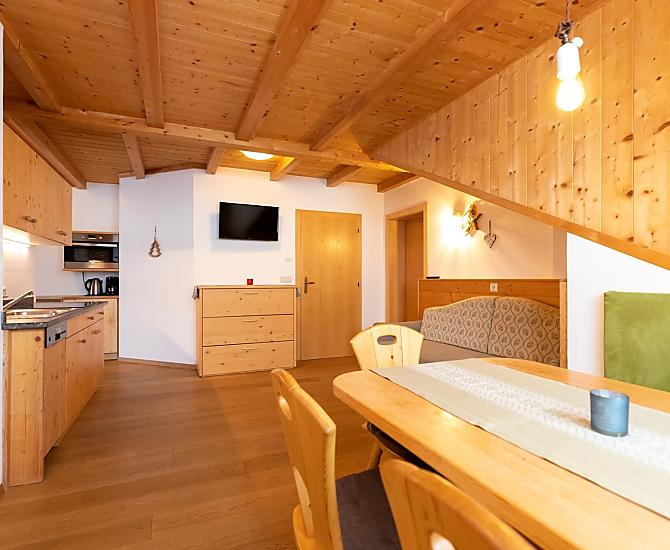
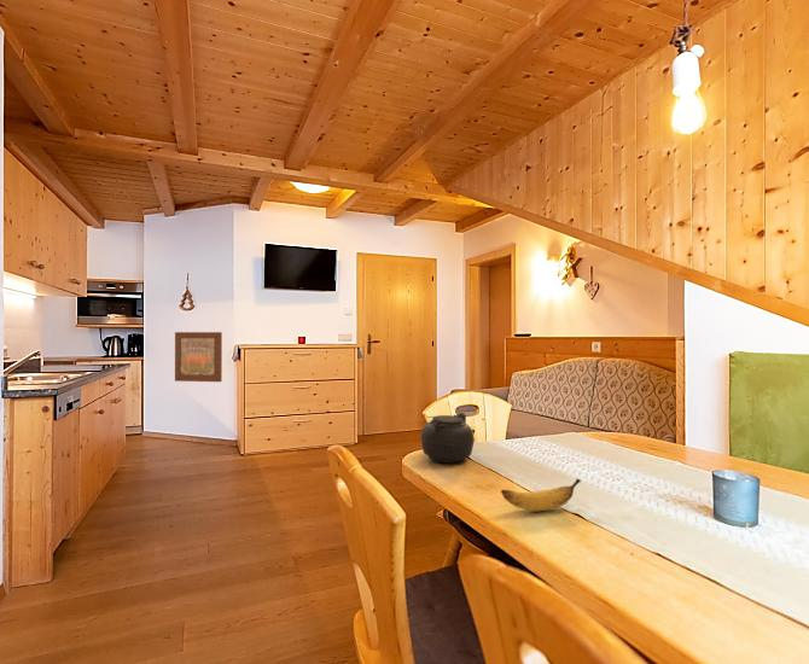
+ wall art (198, 356)
+ banana (541, 495)
+ teapot (449, 436)
